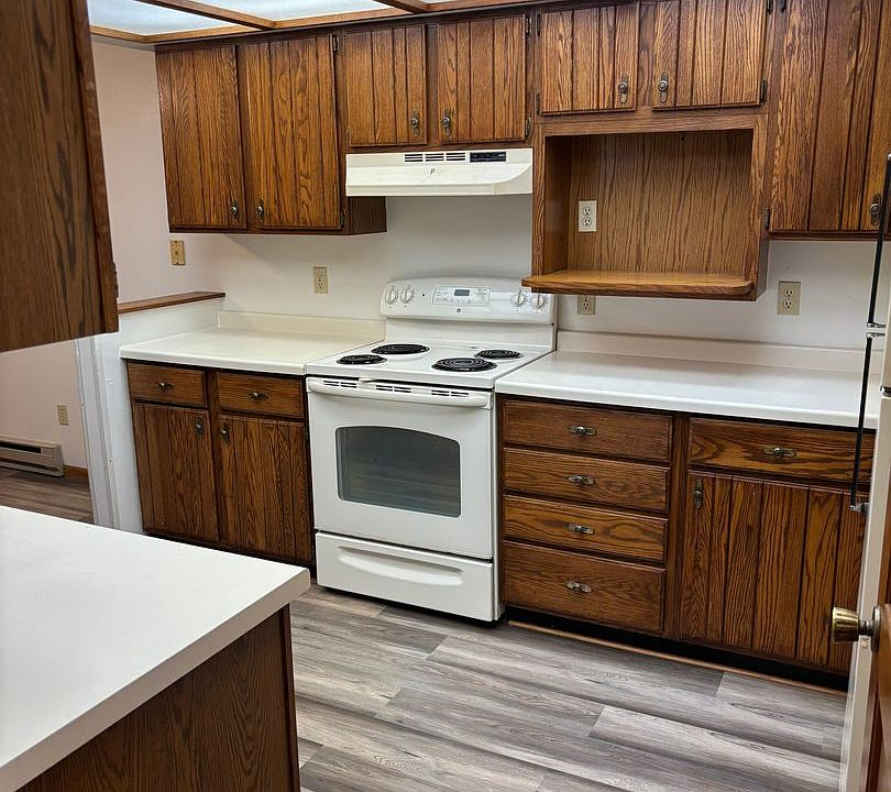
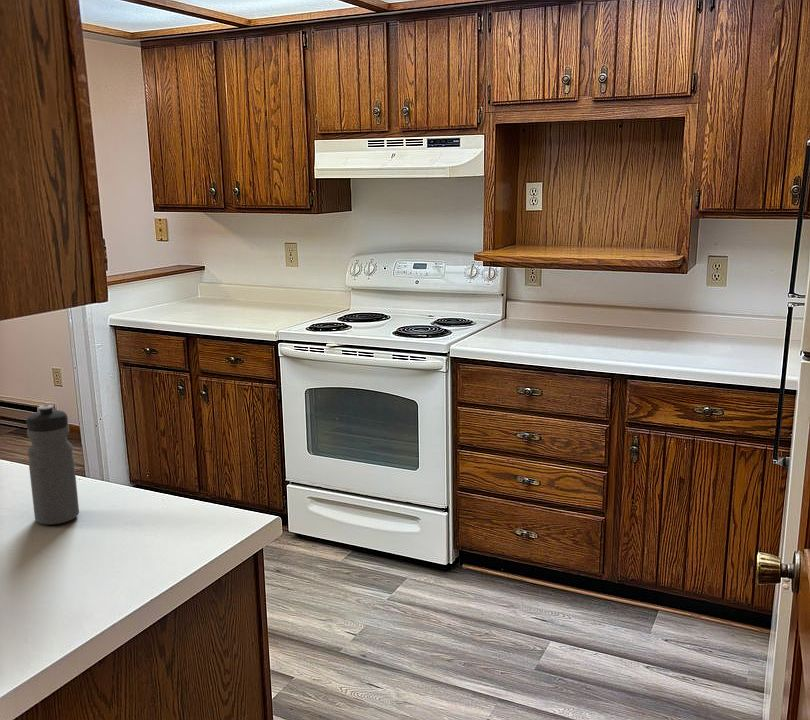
+ water bottle (51, 462)
